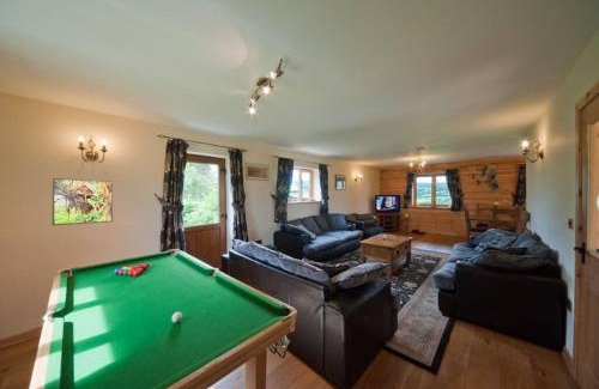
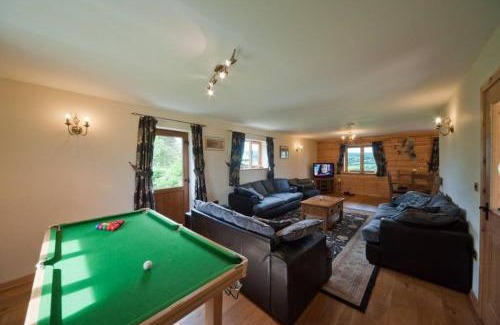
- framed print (84, 201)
